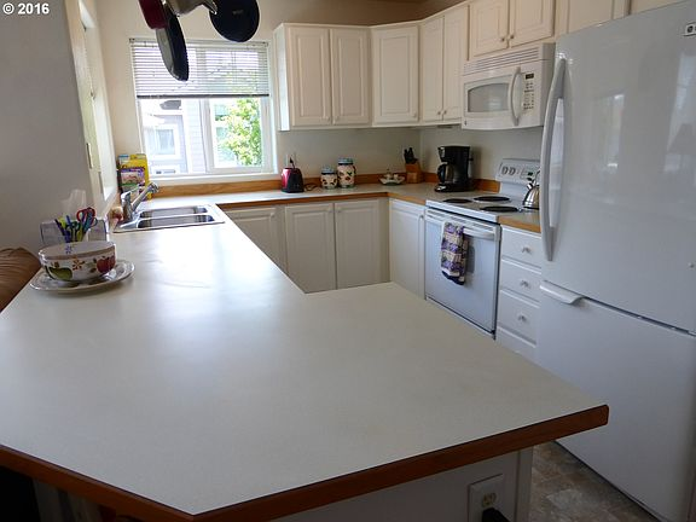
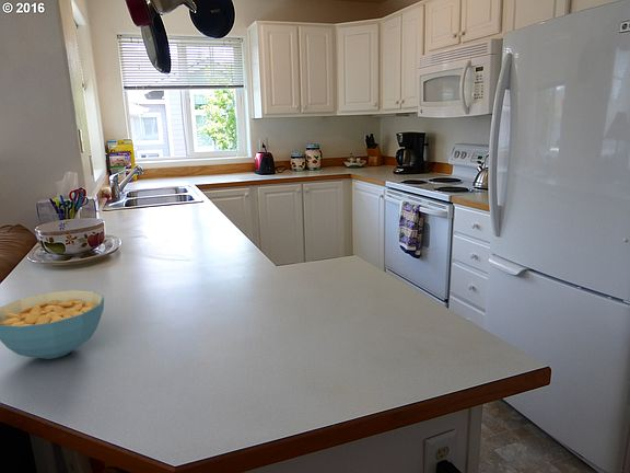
+ cereal bowl (52, 328)
